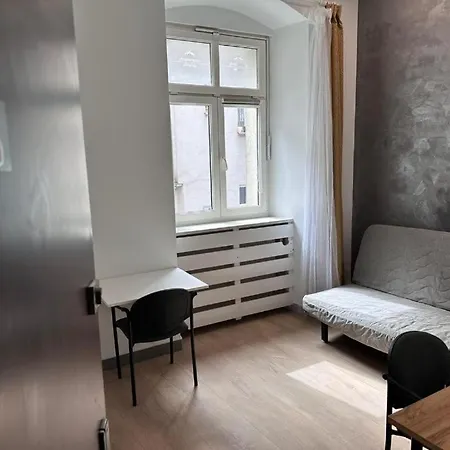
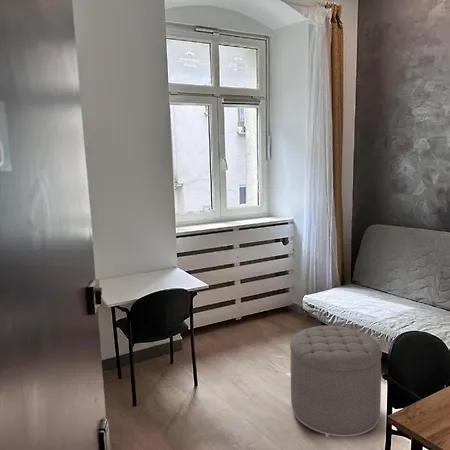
+ ottoman (334, 376)
